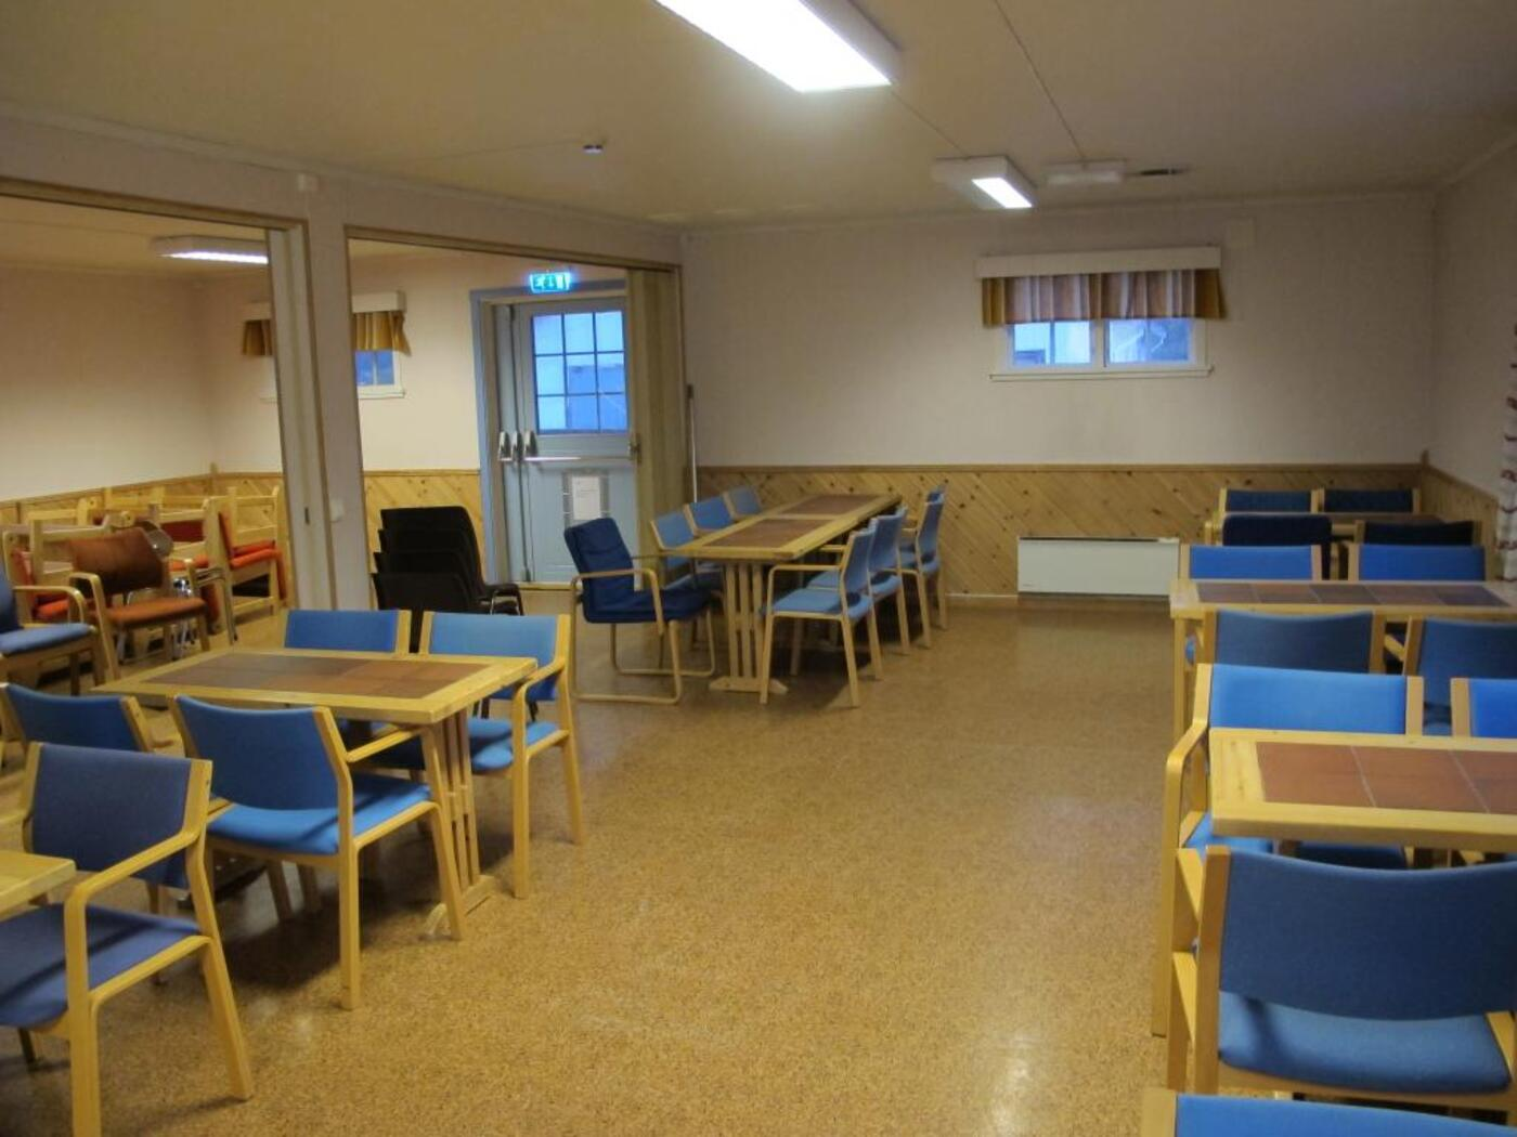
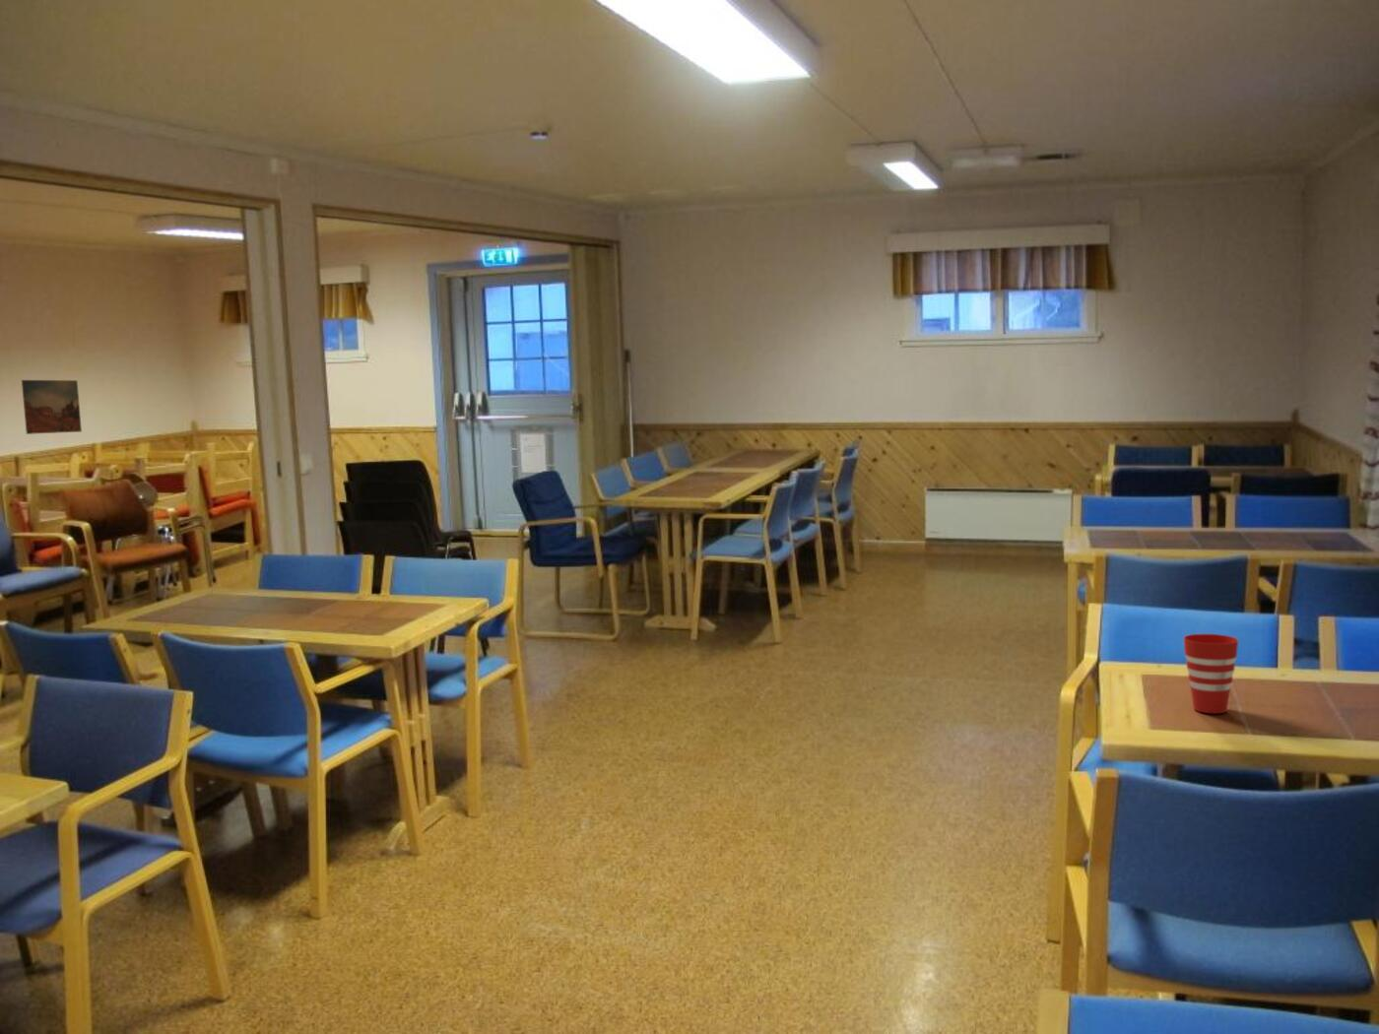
+ wall art (52, 406)
+ cup (1210, 673)
